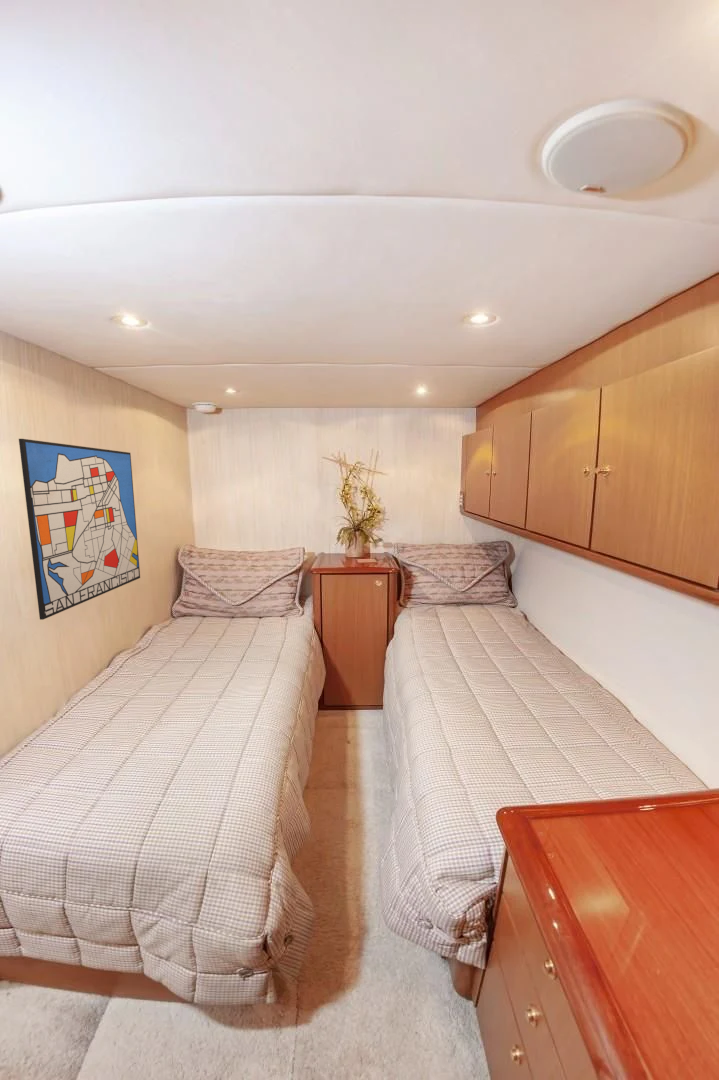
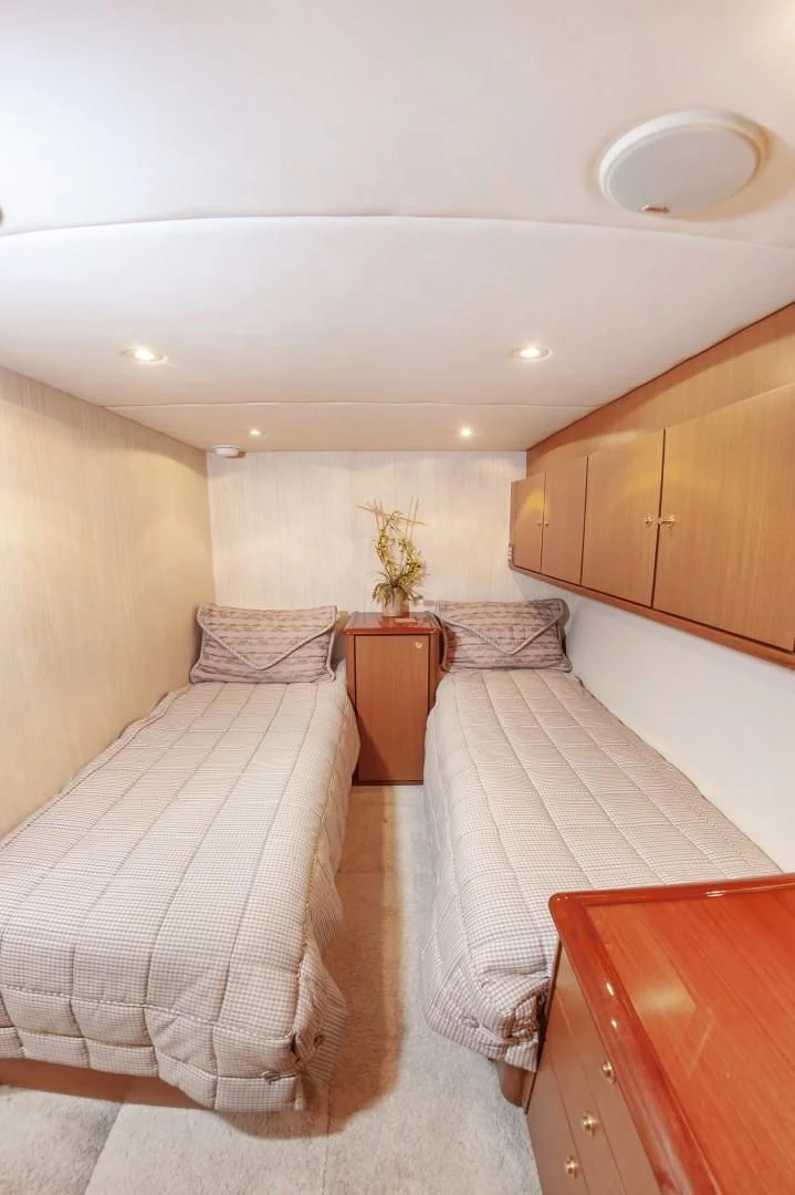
- wall art (92, 522)
